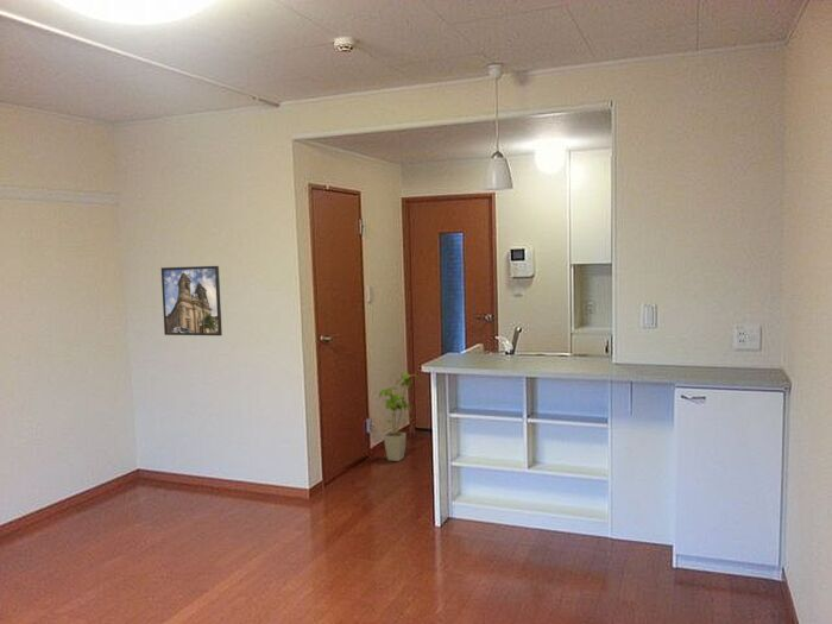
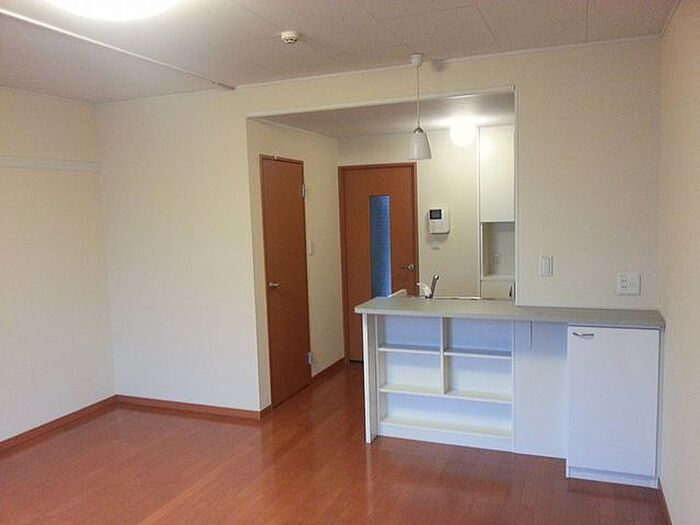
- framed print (190, 301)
- house plant (399, 415)
